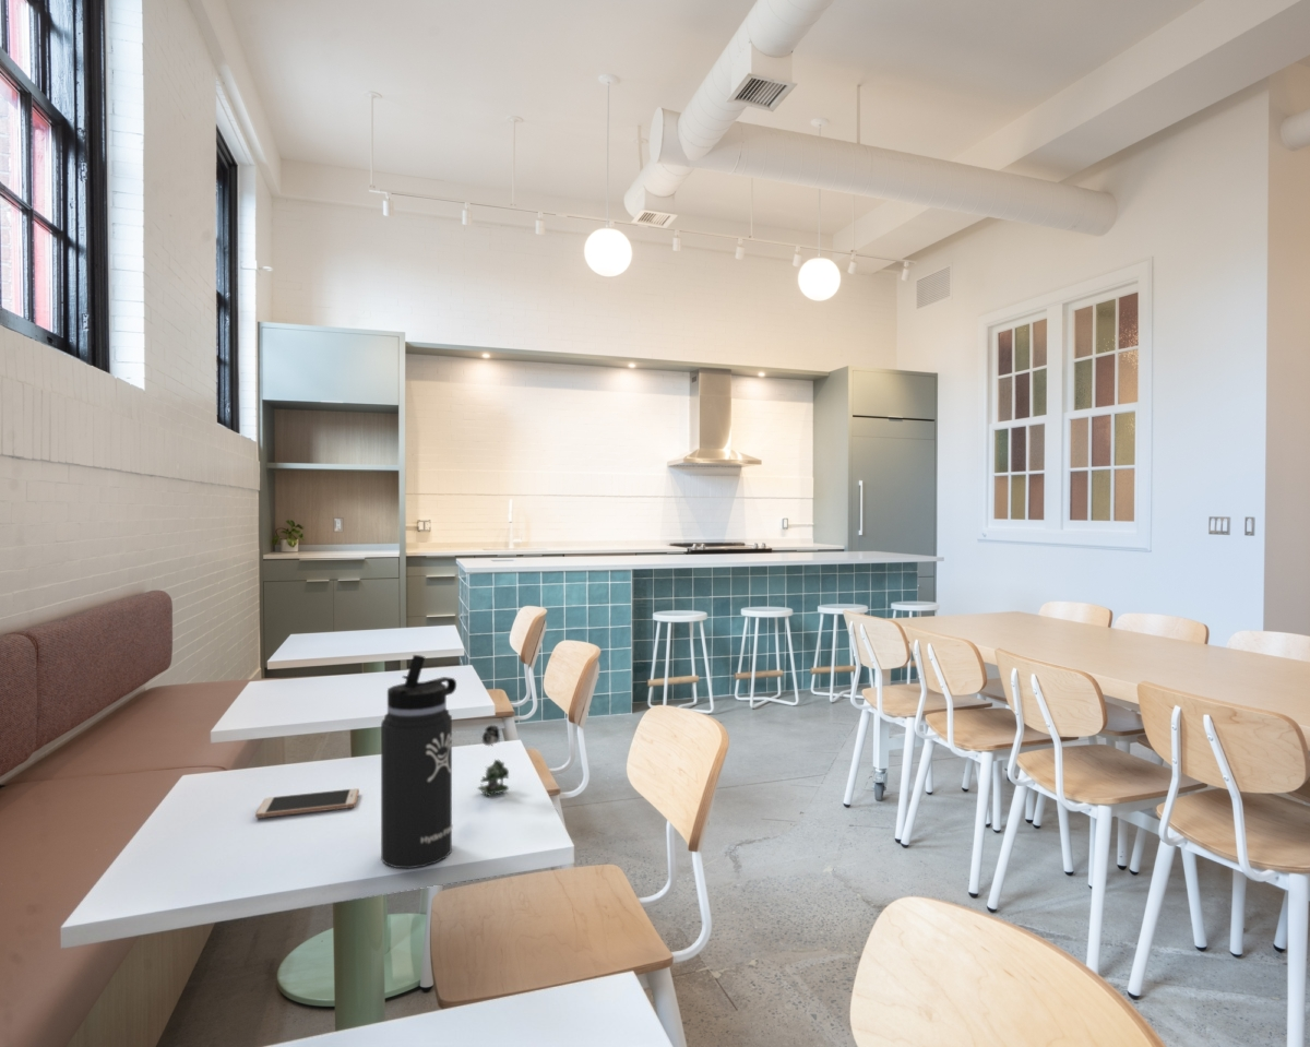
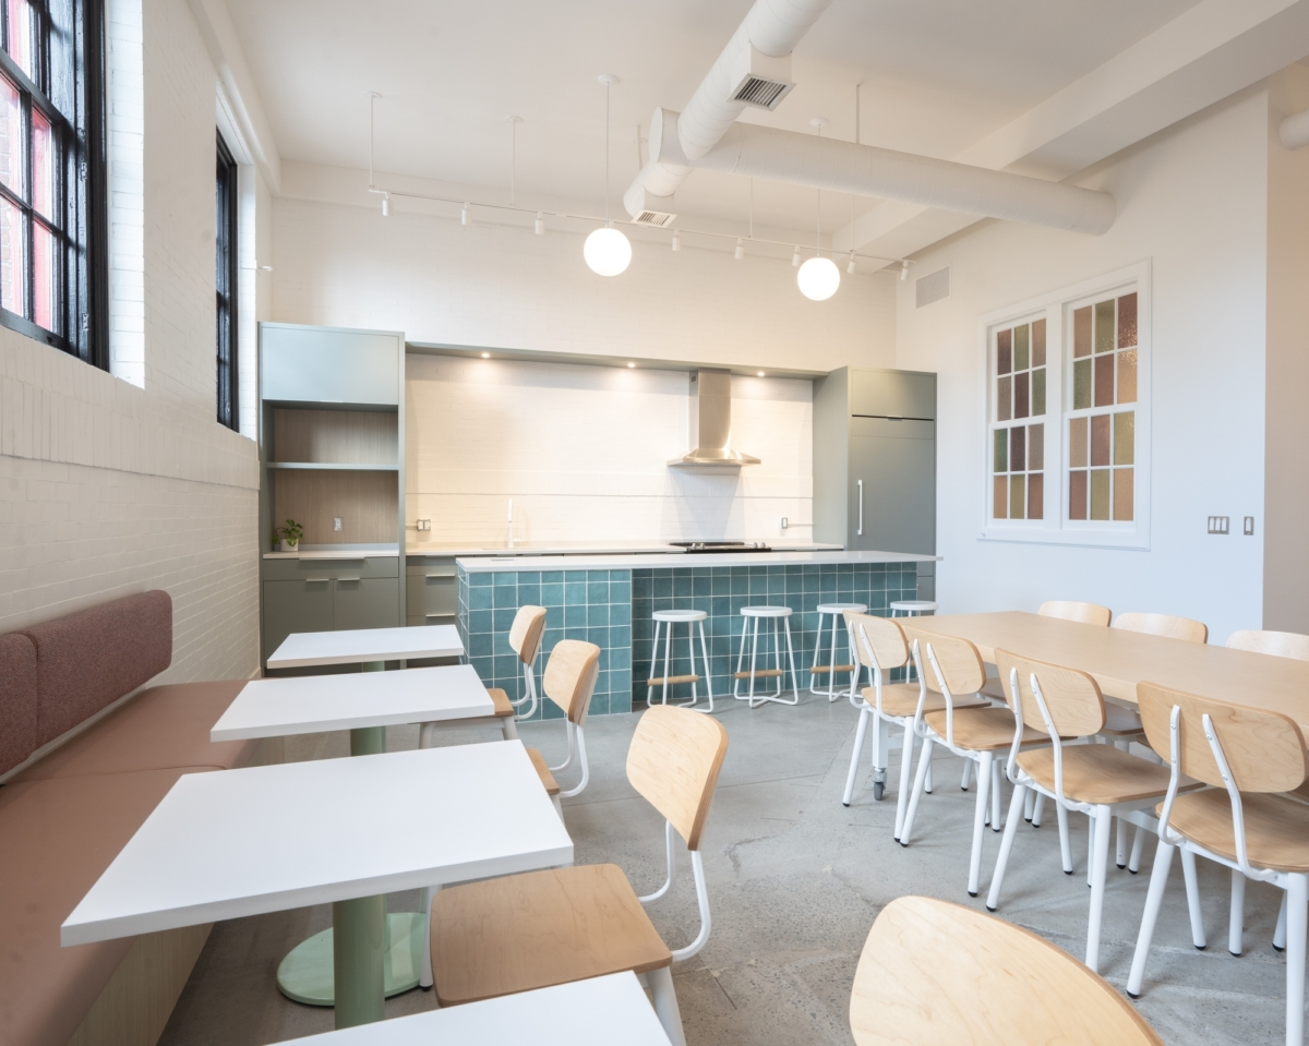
- smartphone (309, 802)
- thermos bottle (422, 751)
- flower (495, 760)
